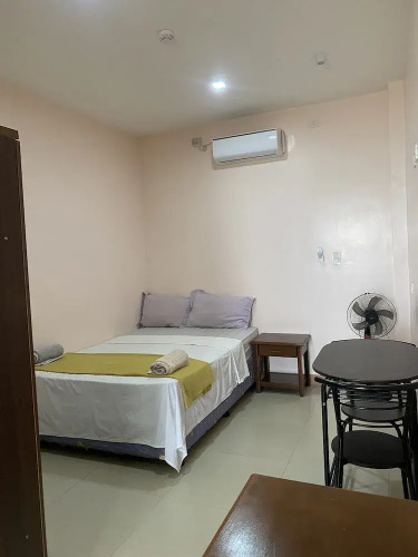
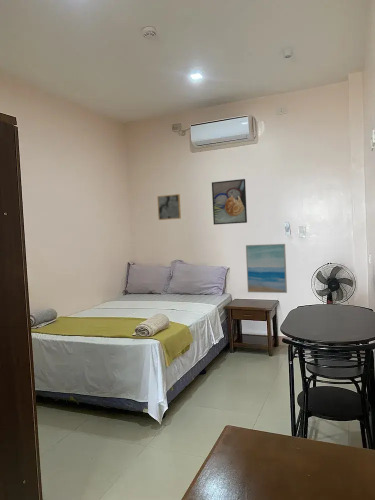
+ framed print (229, 202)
+ wall art (169, 207)
+ wall art (266, 268)
